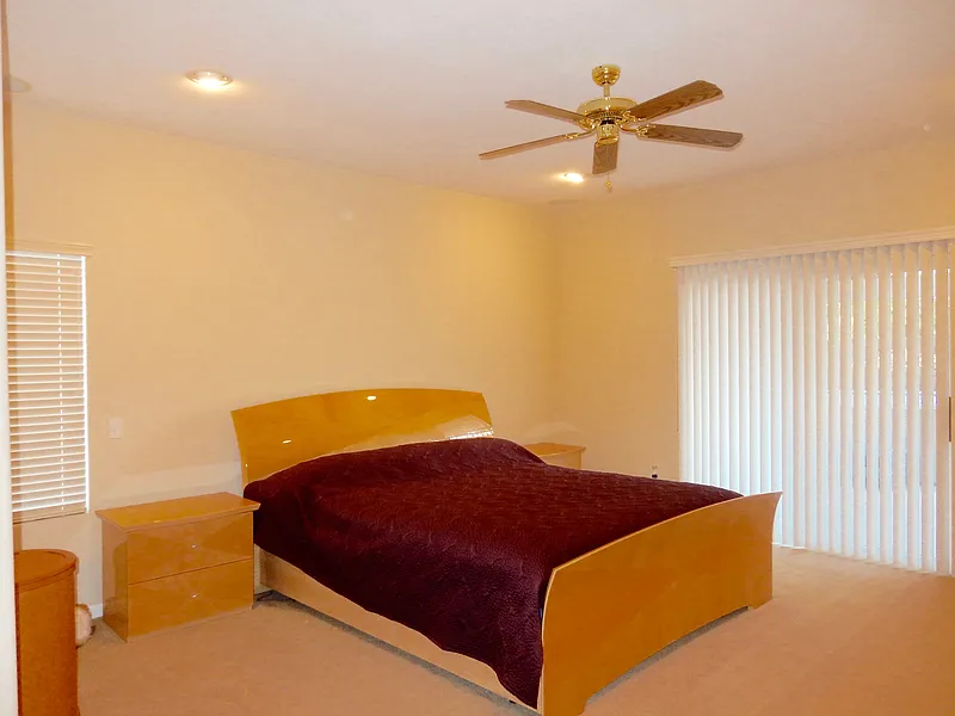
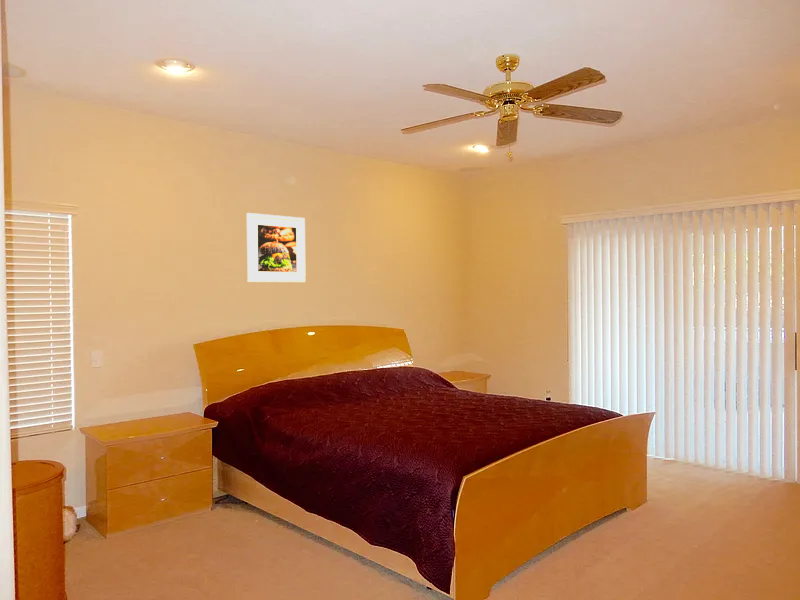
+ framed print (277, 248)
